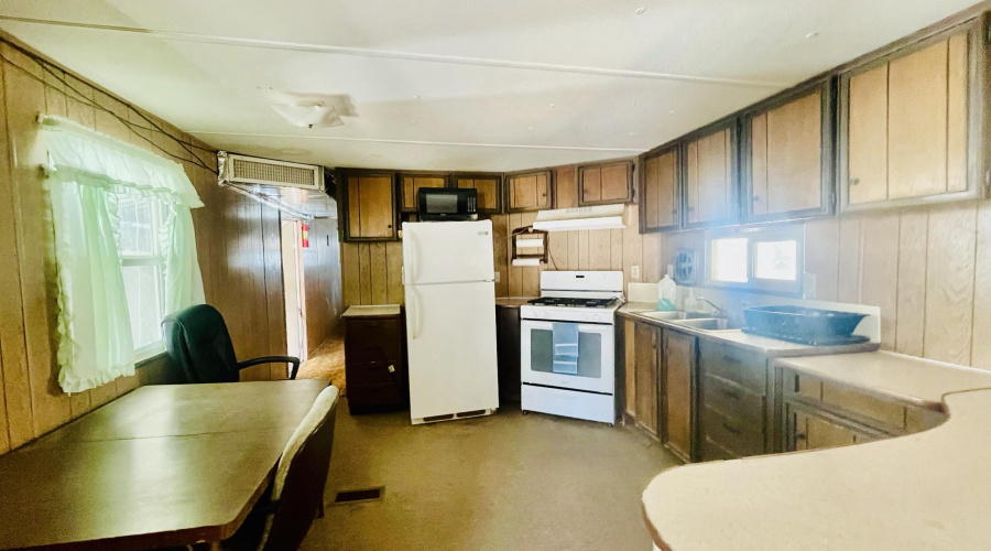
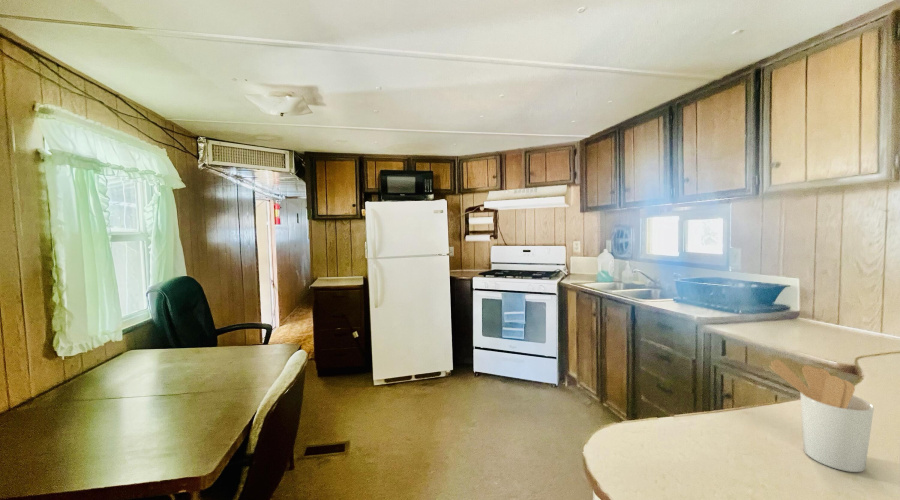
+ utensil holder (815, 409)
